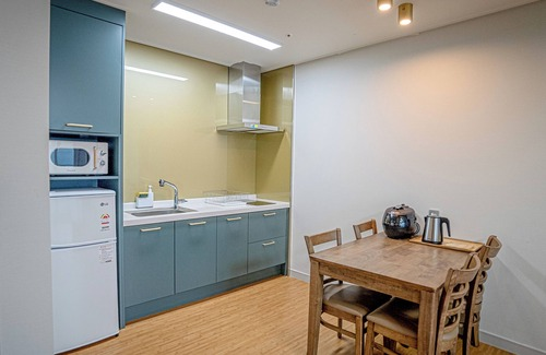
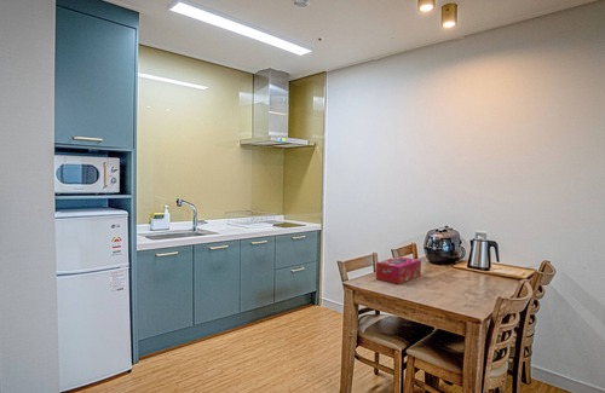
+ tissue box (398, 268)
